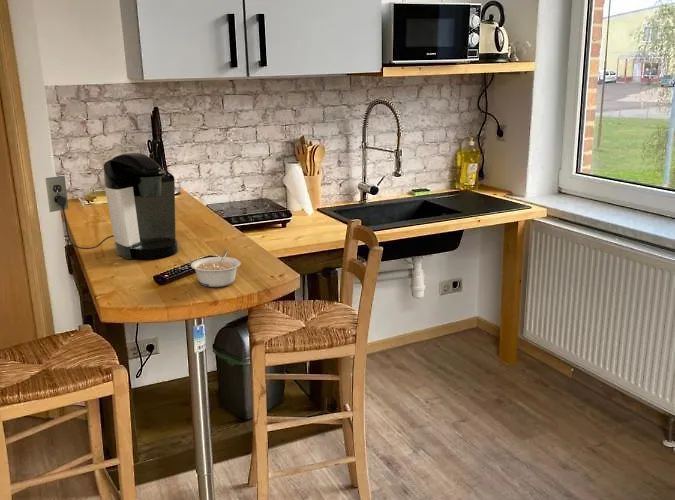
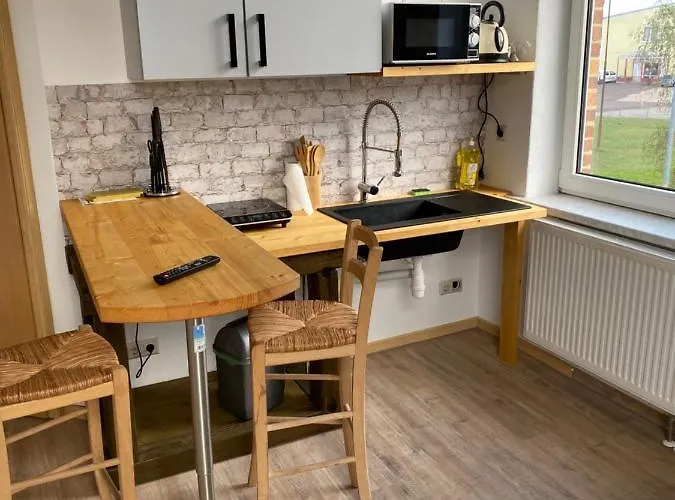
- legume (215, 270)
- coffee maker (123, 206)
